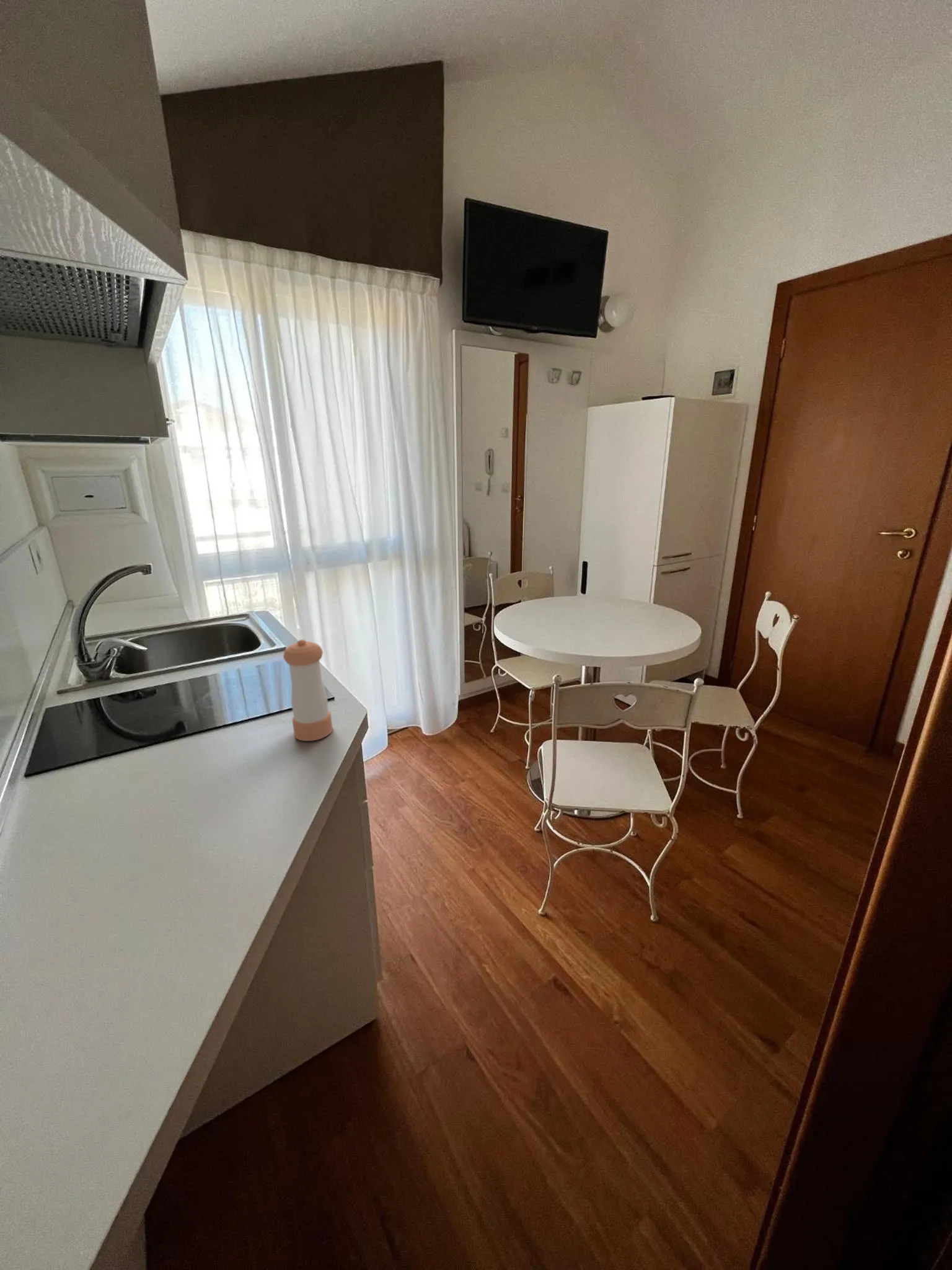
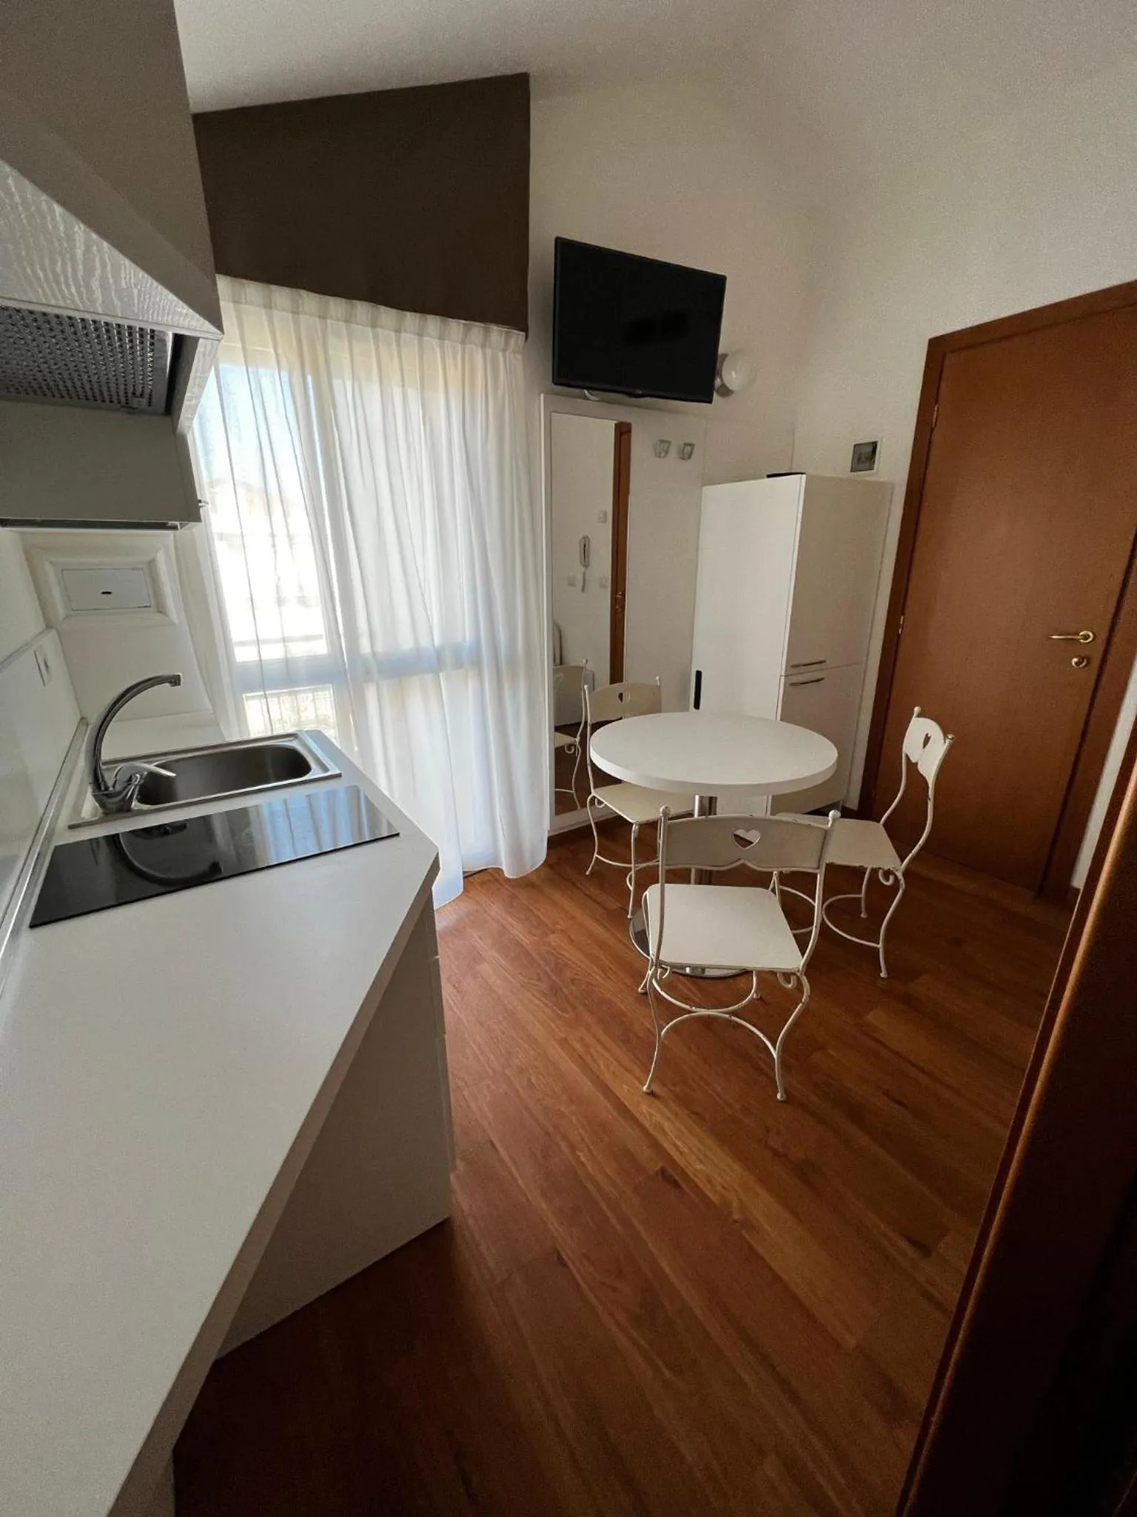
- pepper shaker (307, 687)
